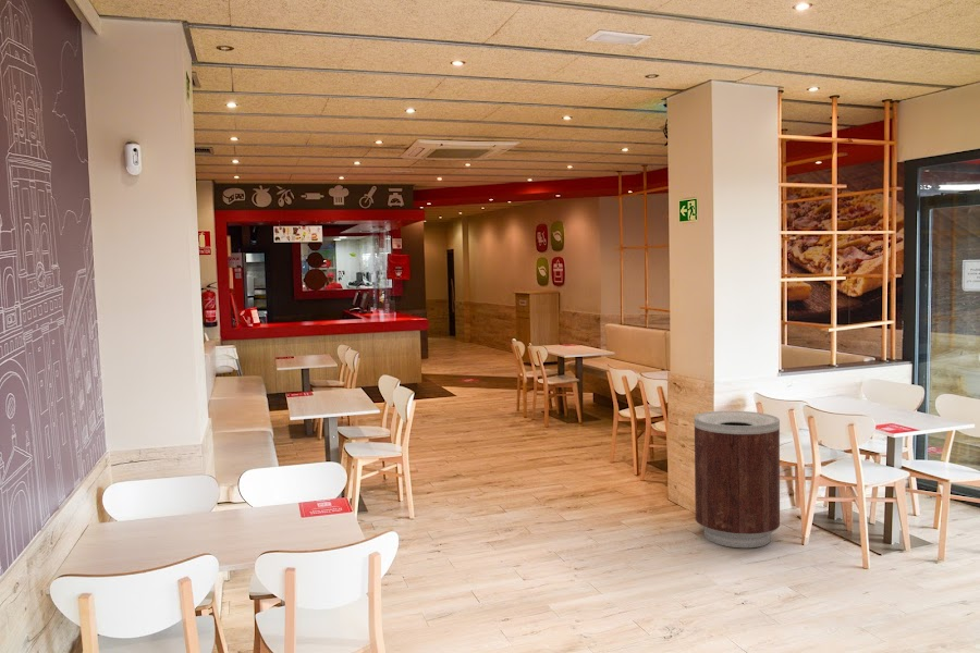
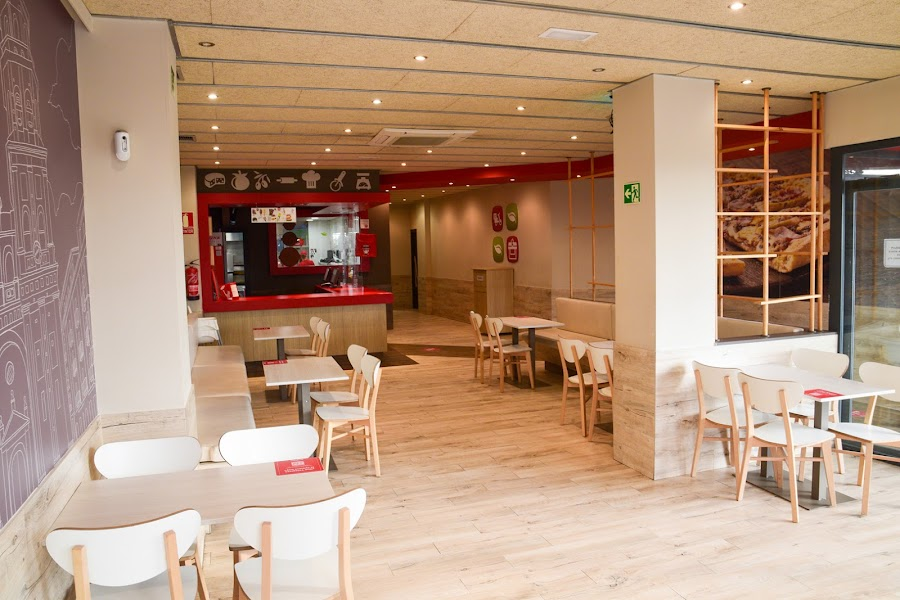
- trash can (736, 477)
